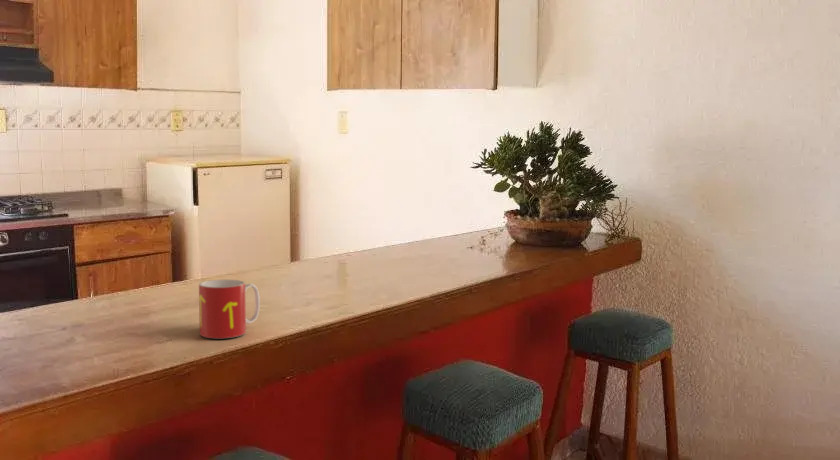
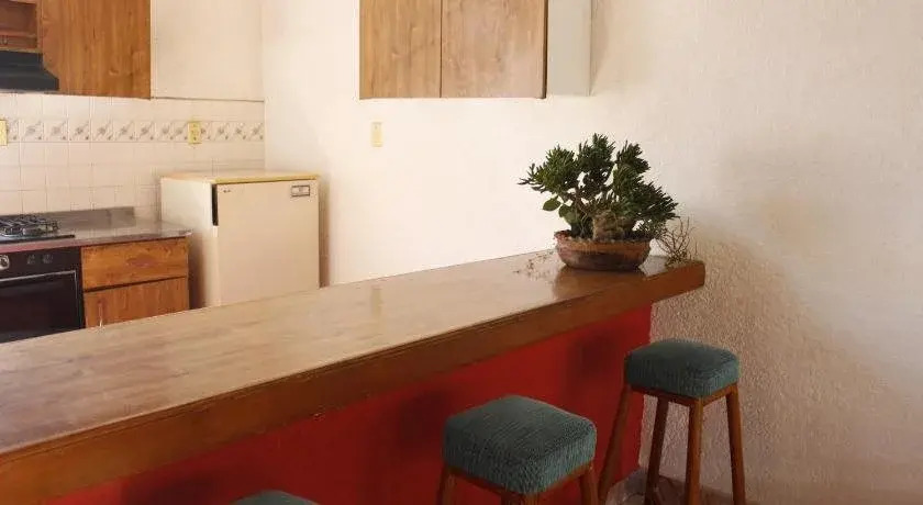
- mug (231, 307)
